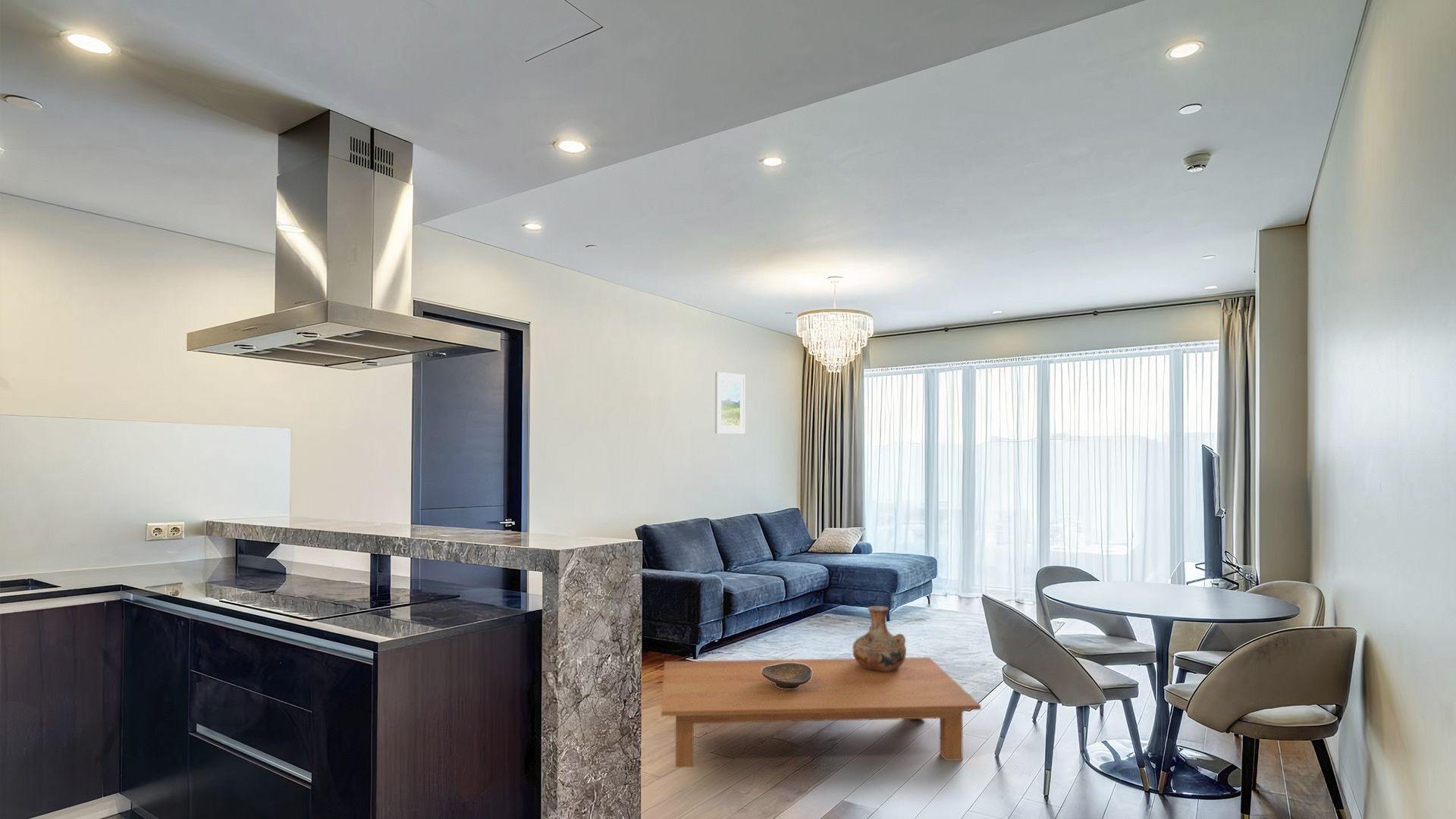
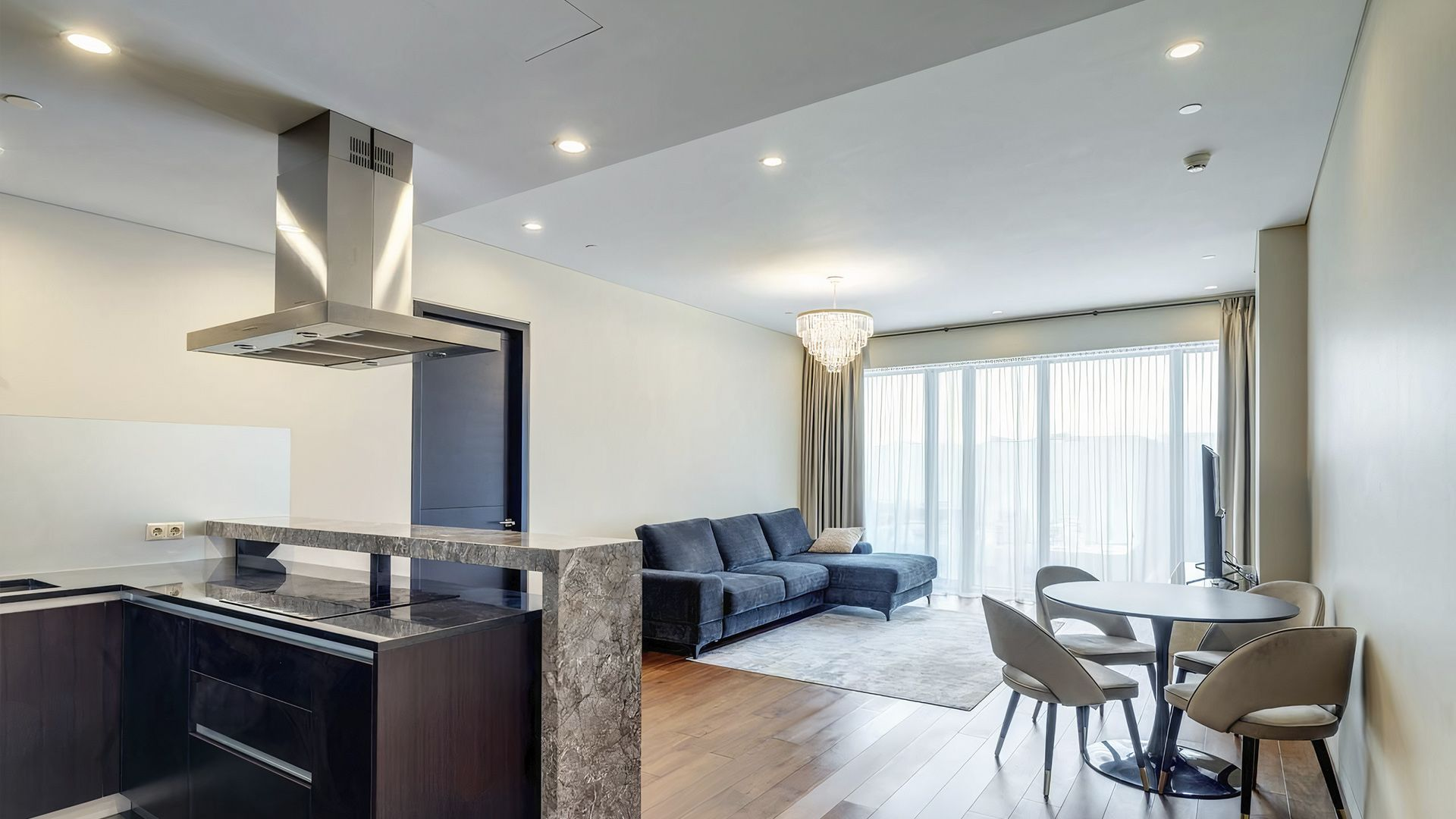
- vase (879, 636)
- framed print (730, 403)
- coffee table (809, 710)
- decorative bowl (786, 676)
